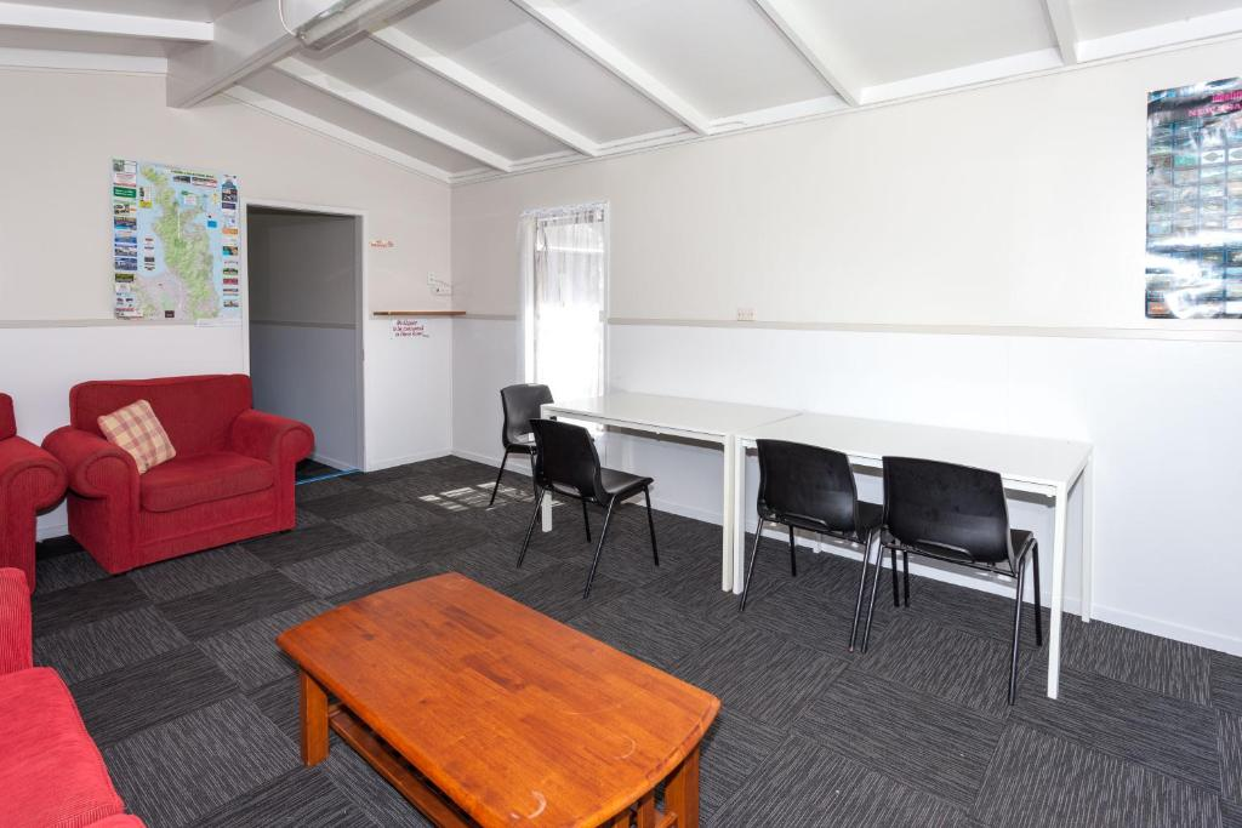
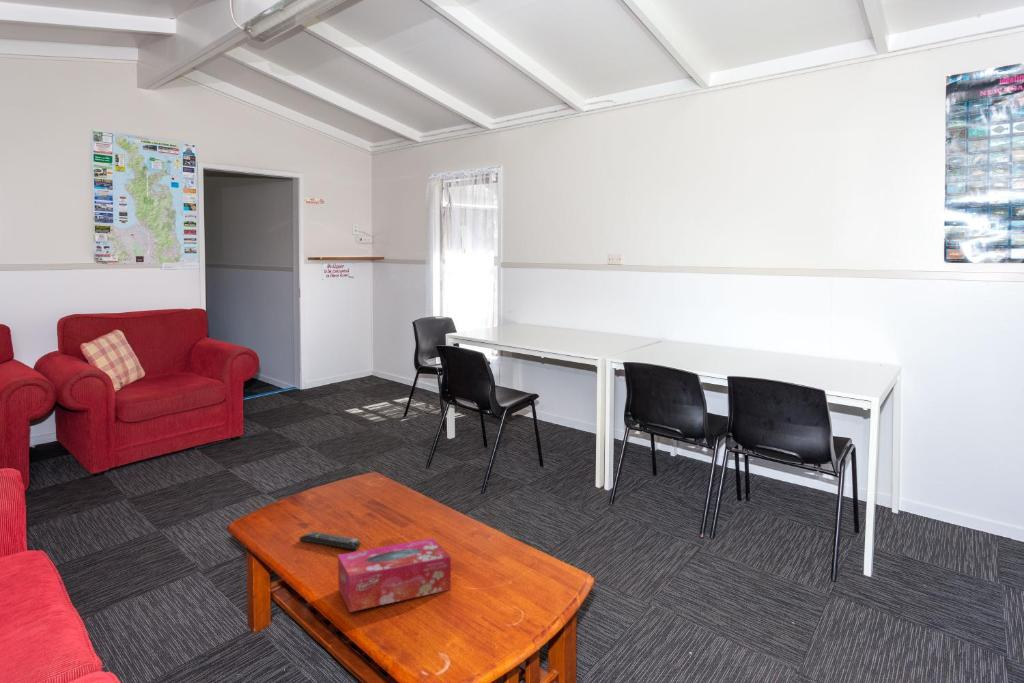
+ remote control (329, 540)
+ tissue box (394, 572)
